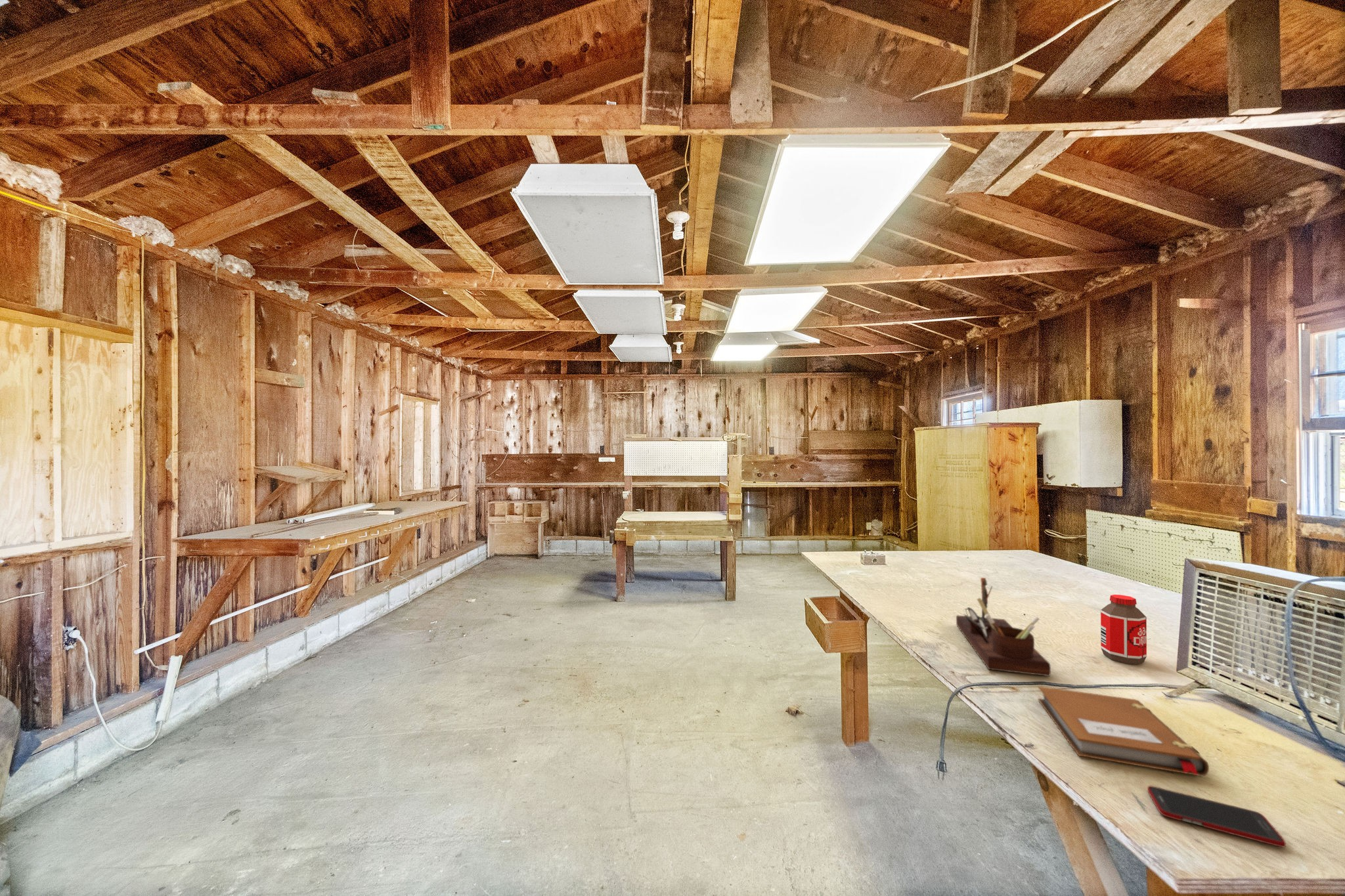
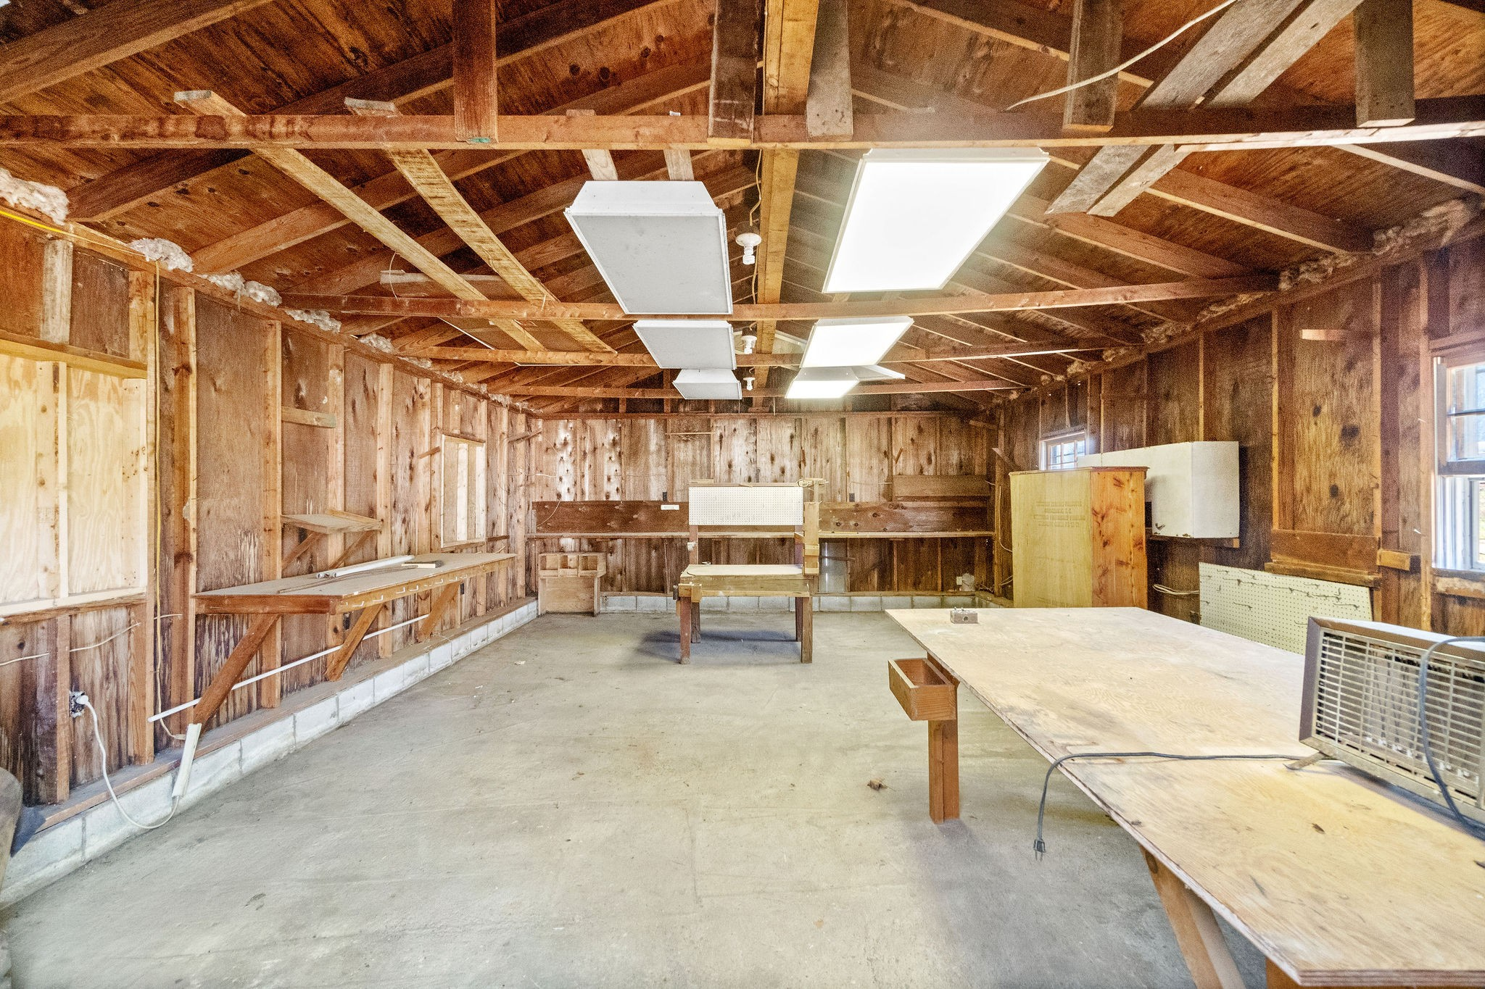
- bottle (1123, 628)
- notebook (1114, 727)
- cell phone (1211, 815)
- desk organizer (998, 620)
